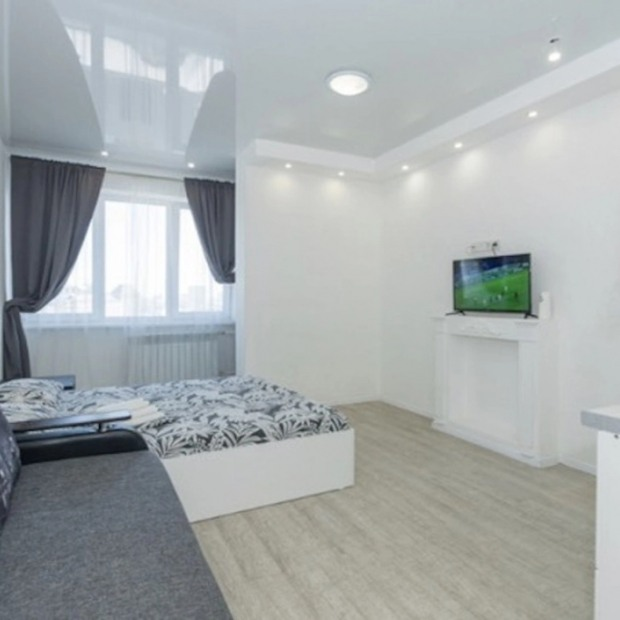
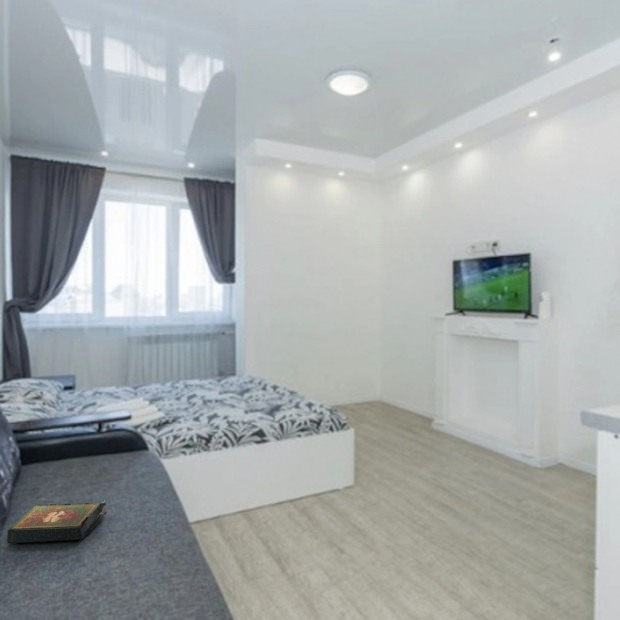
+ book (61, 521)
